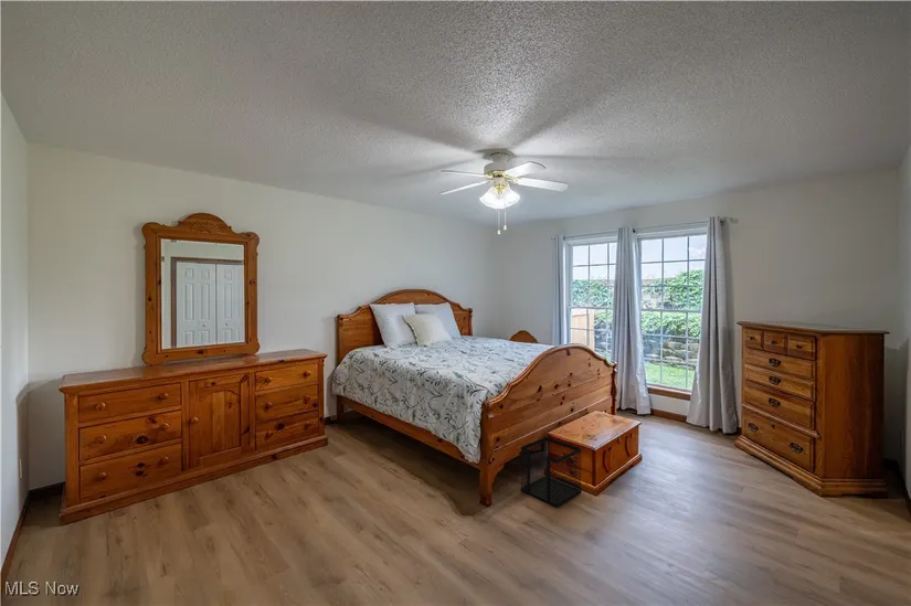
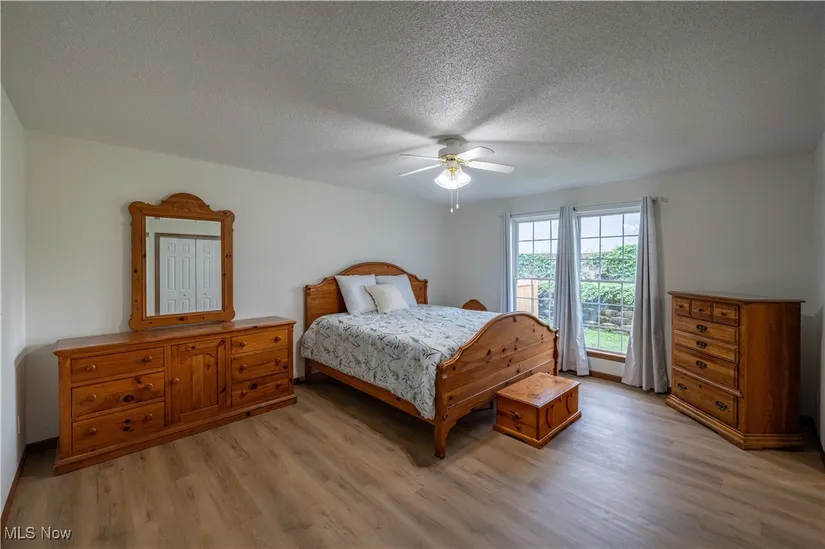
- wastebasket (550, 469)
